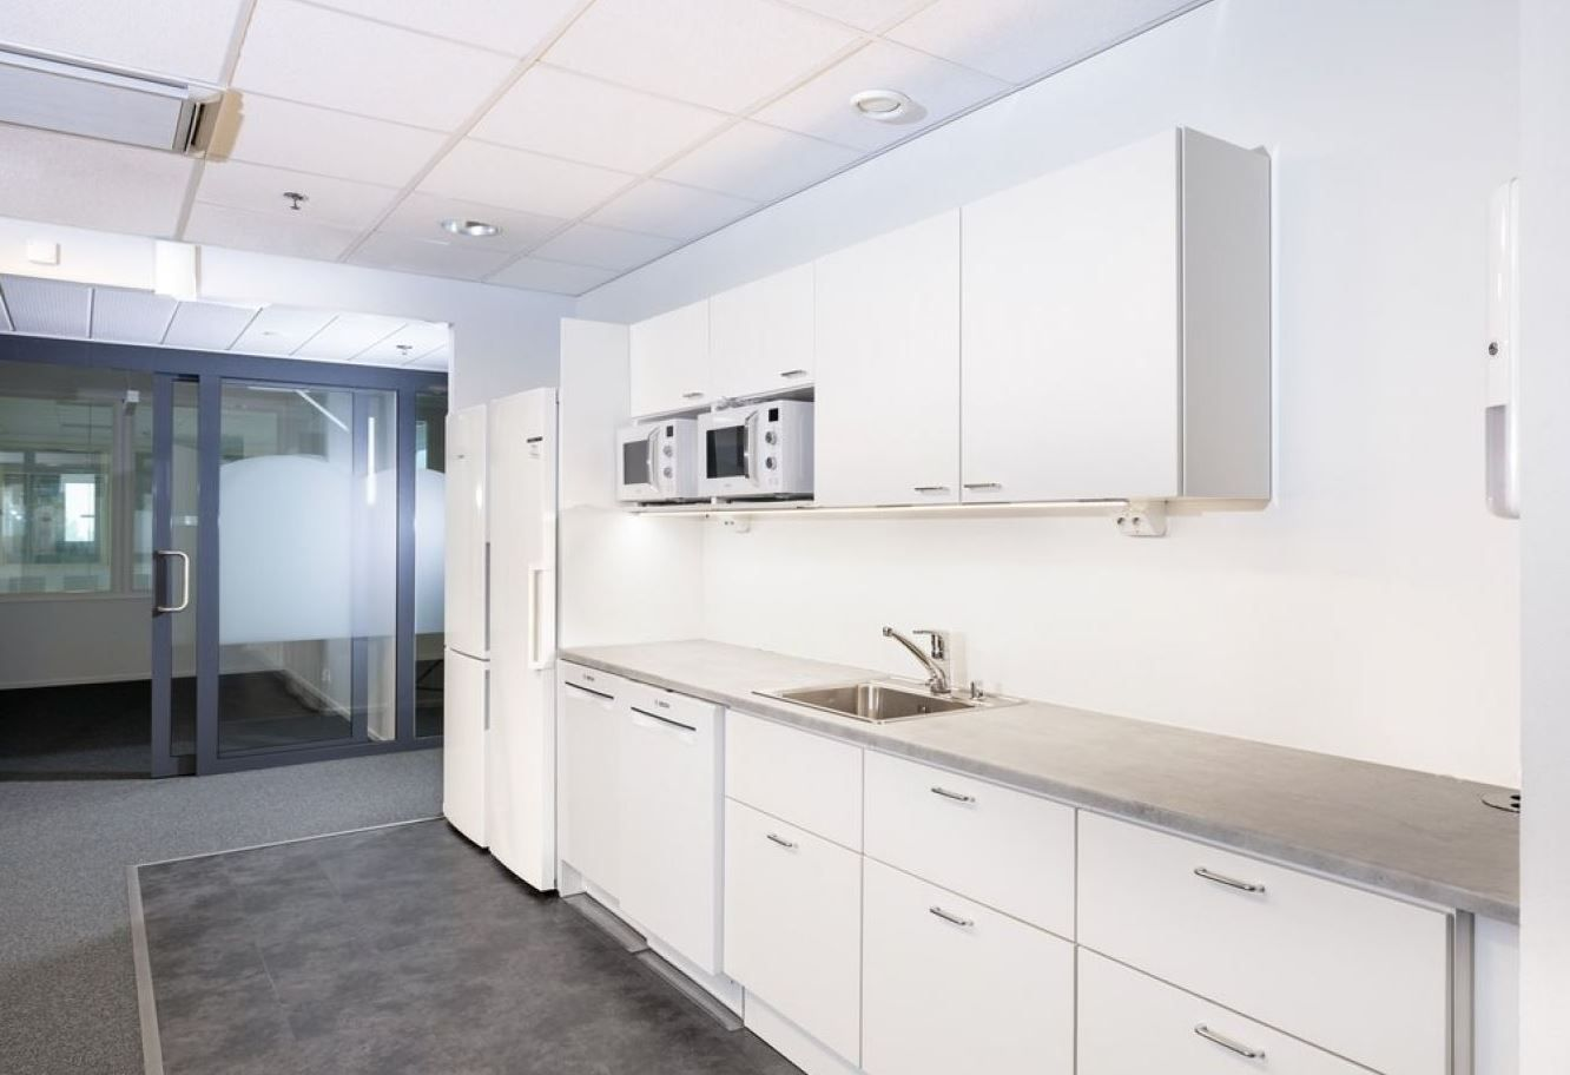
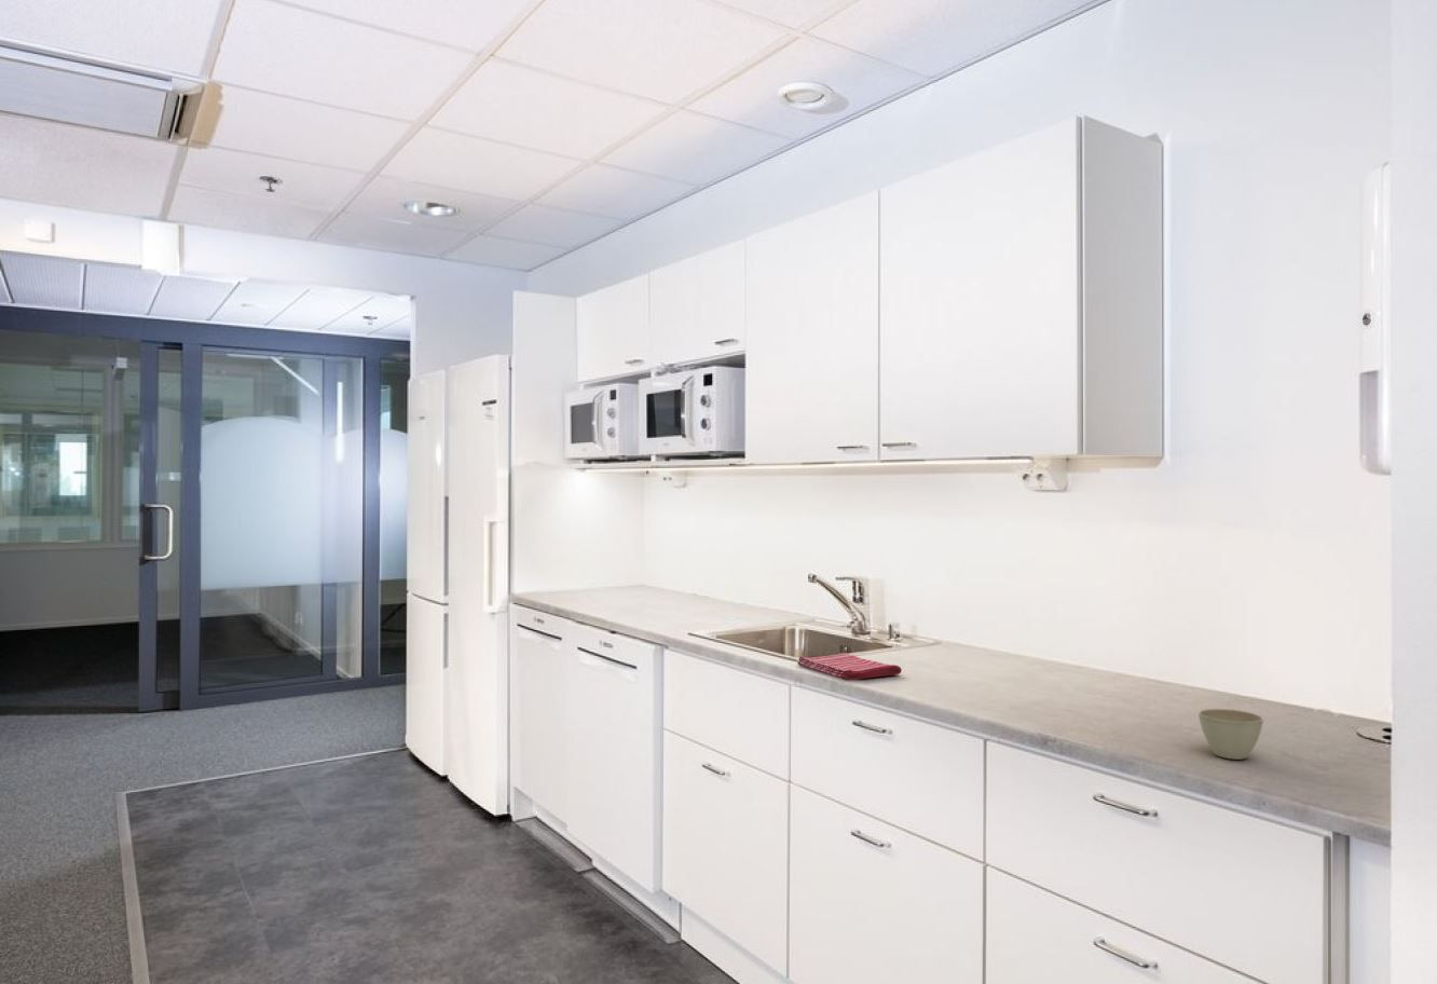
+ flower pot (1230, 735)
+ dish towel (848, 665)
